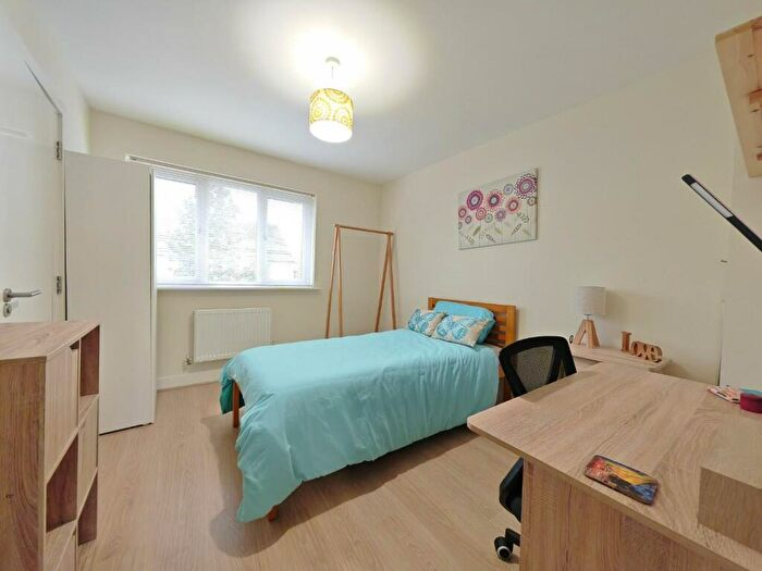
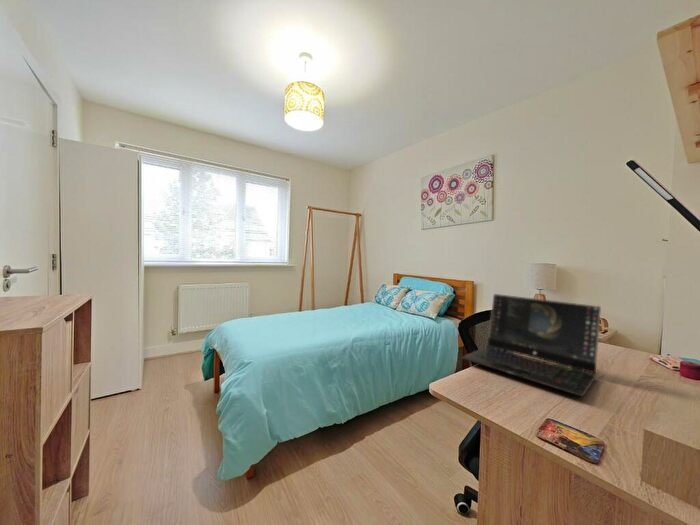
+ laptop computer (527, 335)
